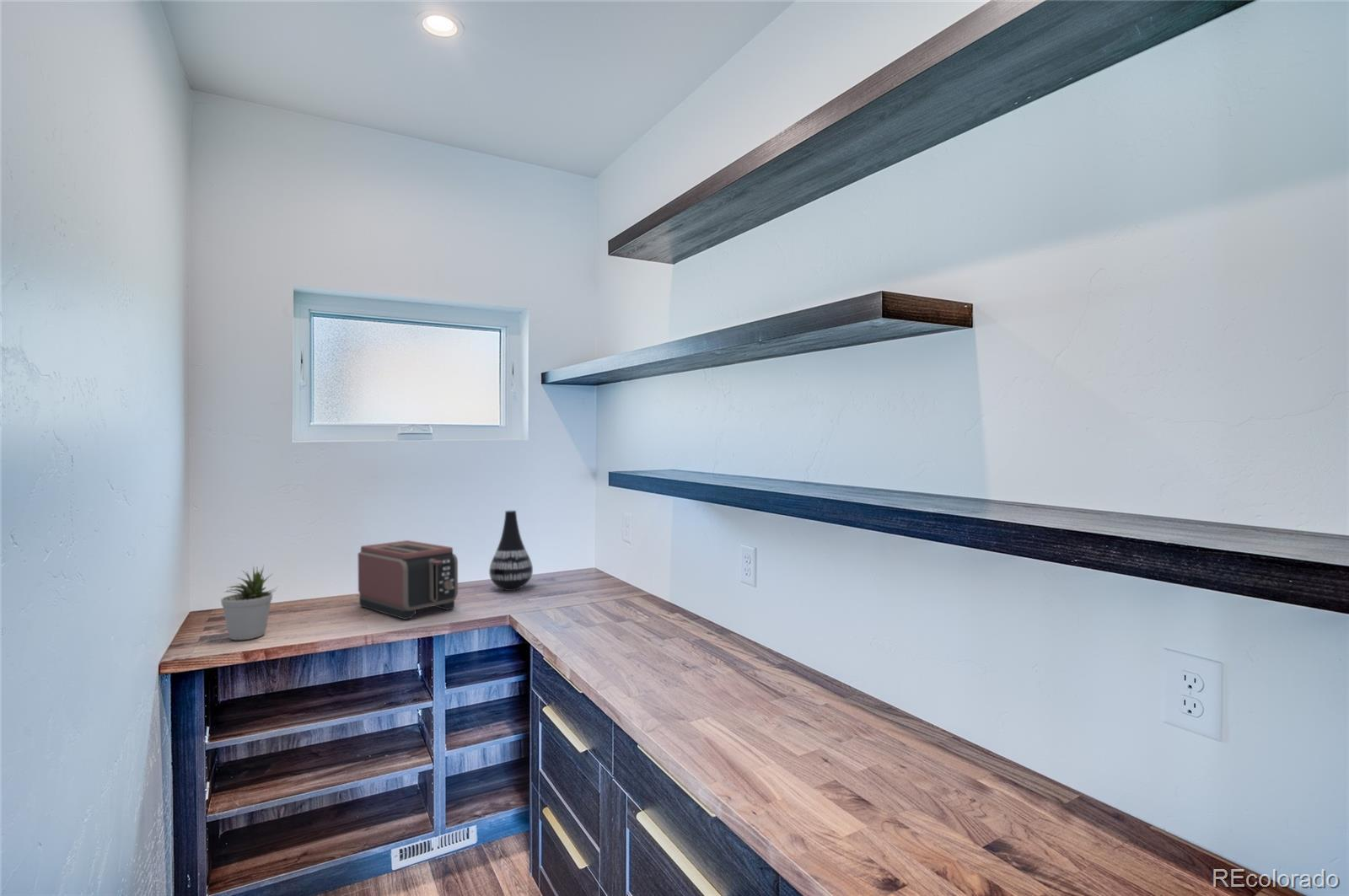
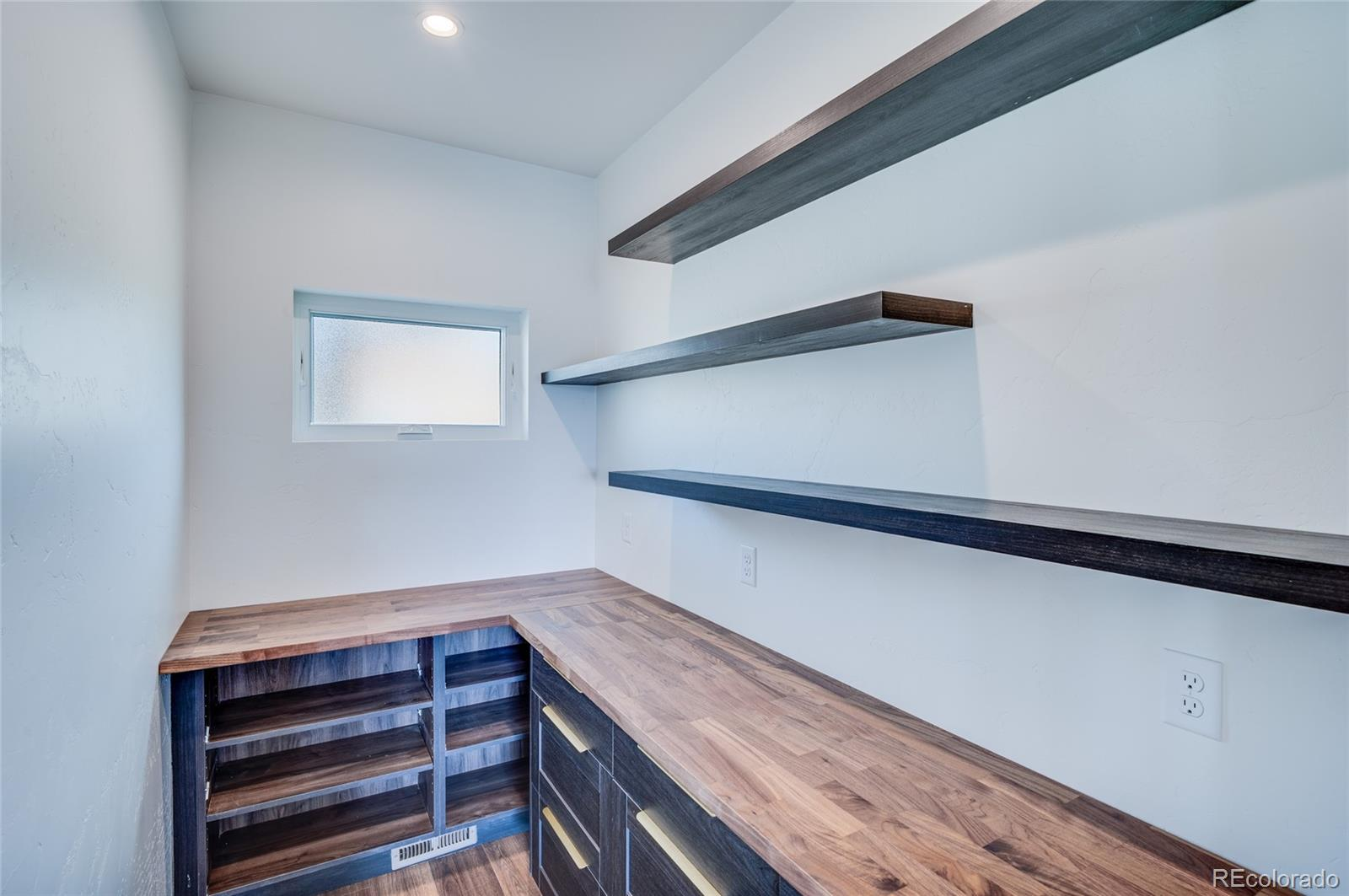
- vase (511, 550)
- toaster (410, 577)
- potted plant (250, 601)
